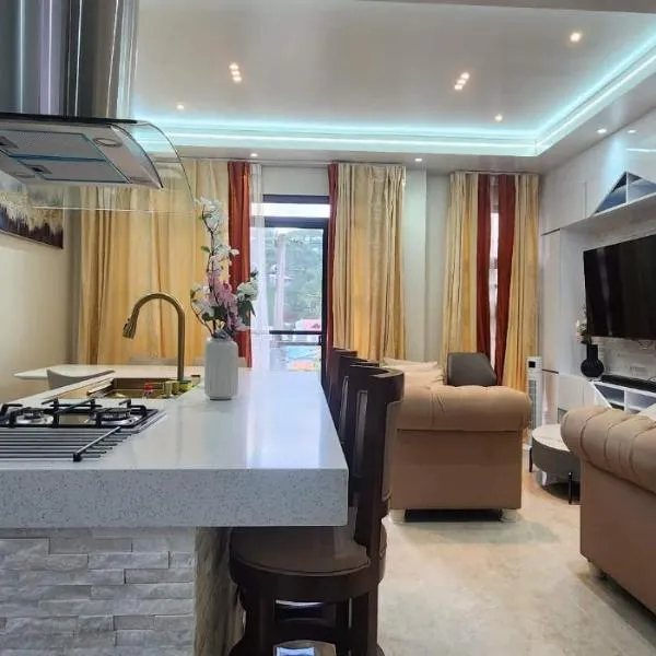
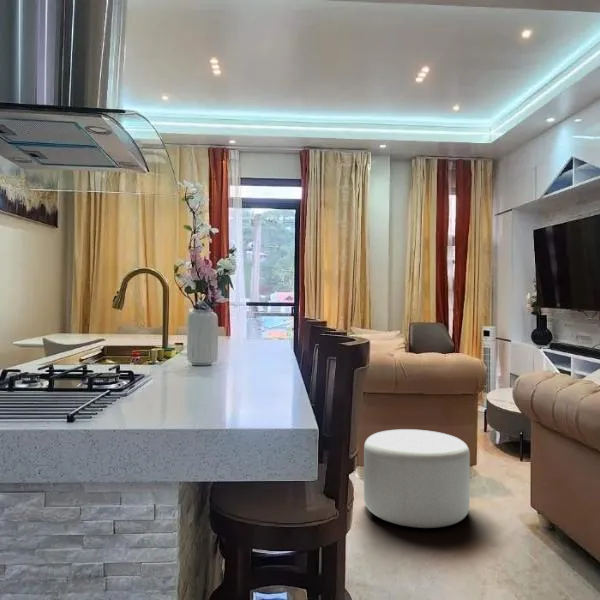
+ ottoman (415, 474)
